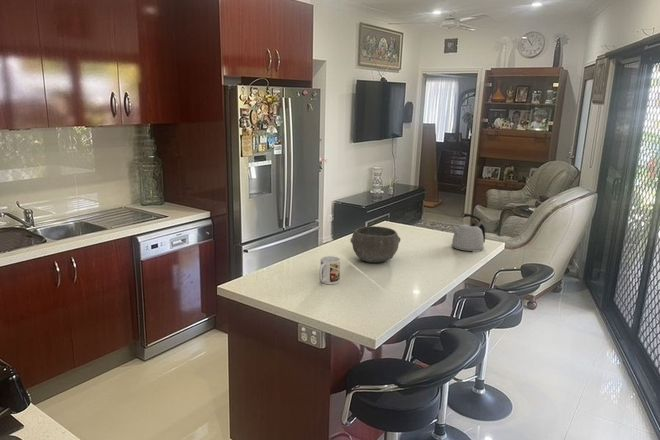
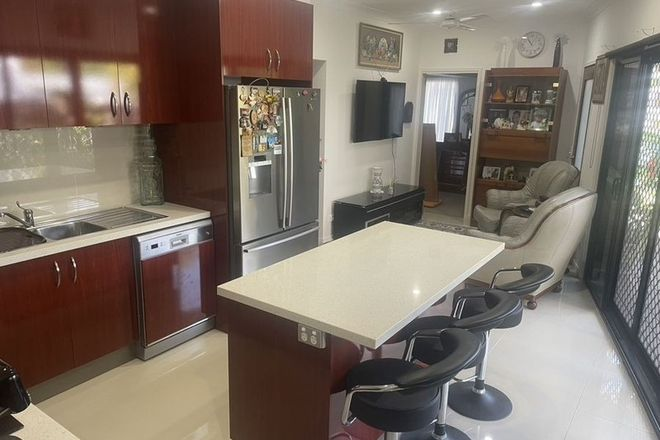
- kettle (468, 230)
- bowl (375, 245)
- mug (327, 271)
